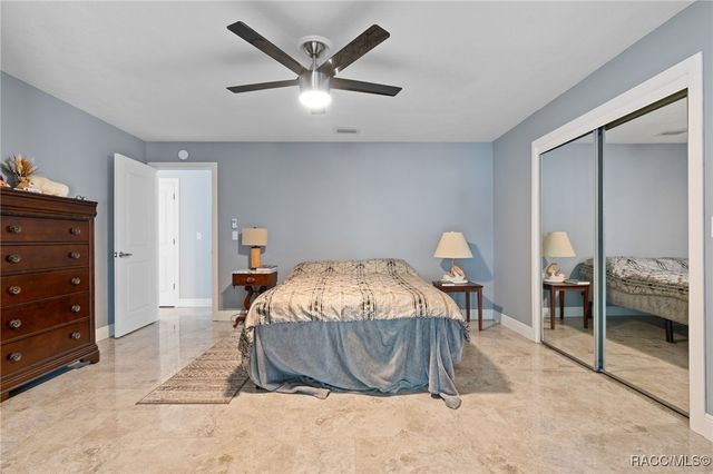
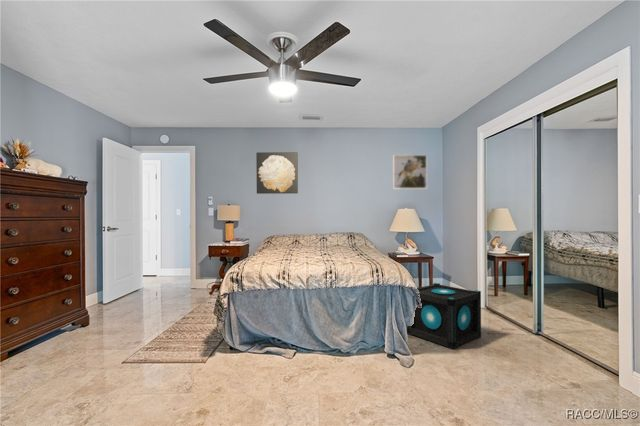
+ speaker (443, 312)
+ wall art (277, 173)
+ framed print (409, 172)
